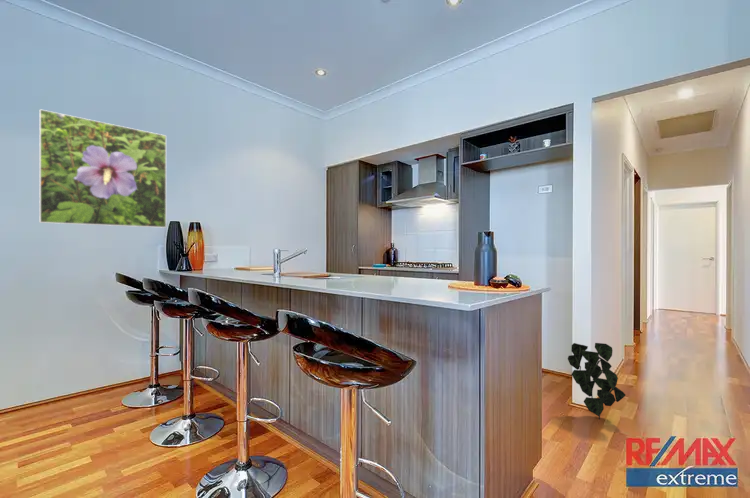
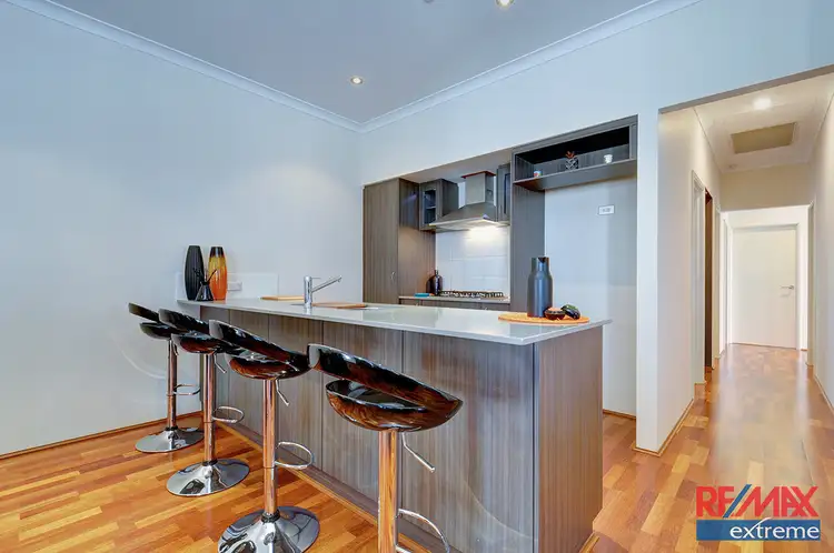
- decorative plant (594, 379)
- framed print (109, 174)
